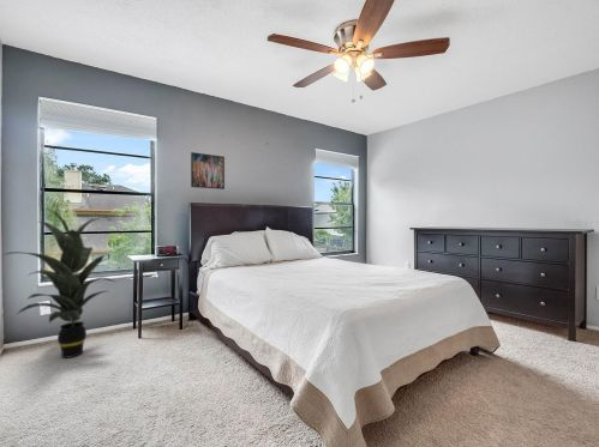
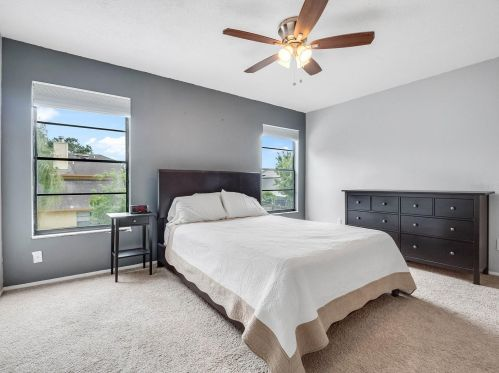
- indoor plant (65, 282)
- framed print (208, 171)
